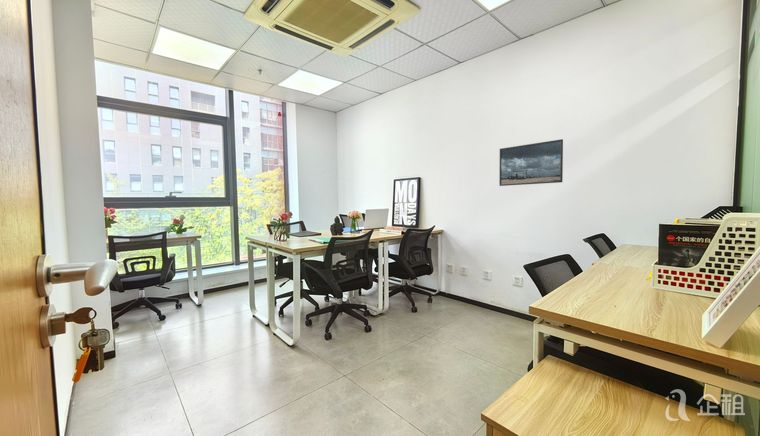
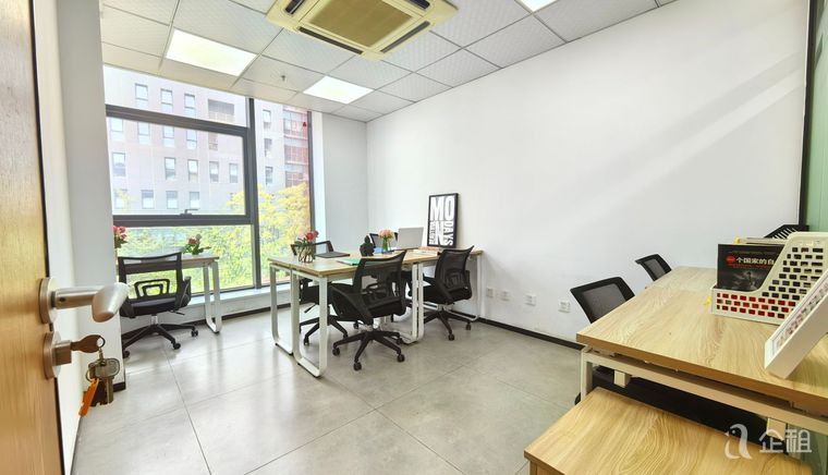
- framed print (528, 164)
